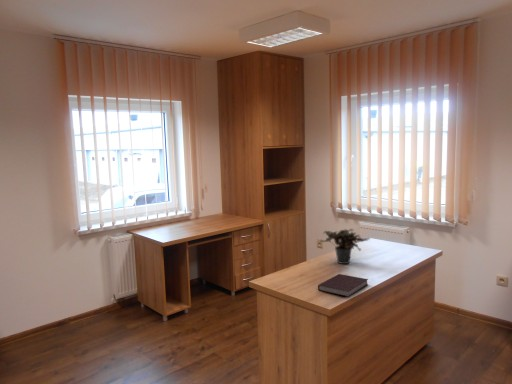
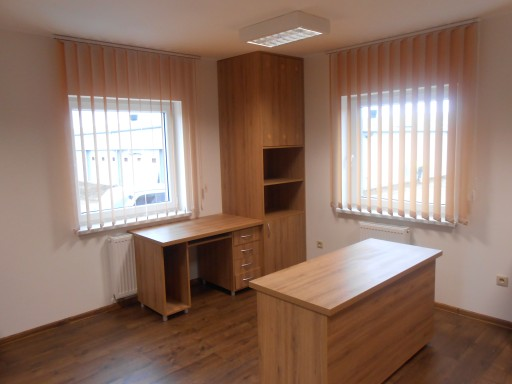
- notebook (343, 284)
- potted plant (343, 245)
